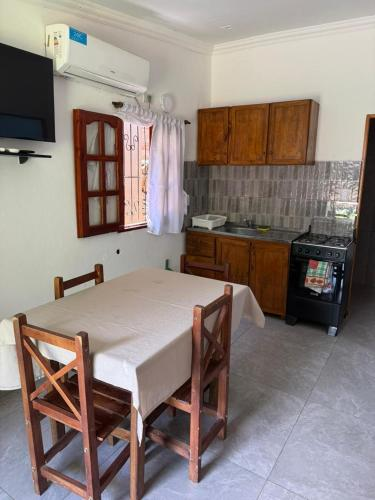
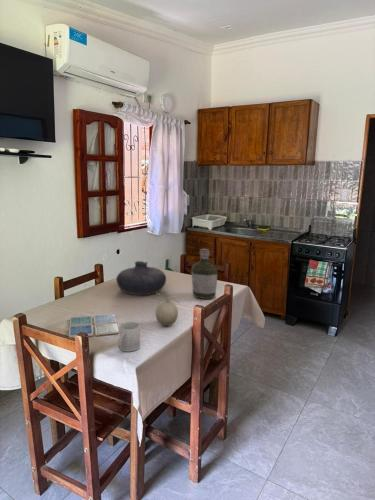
+ bottle (204, 273)
+ mug (127, 338)
+ drink coaster (94, 324)
+ fruit (167, 309)
+ vase (141, 275)
